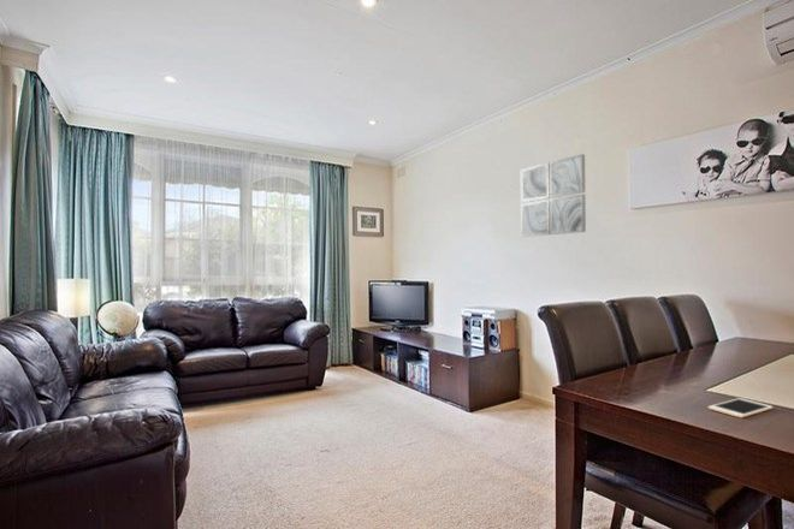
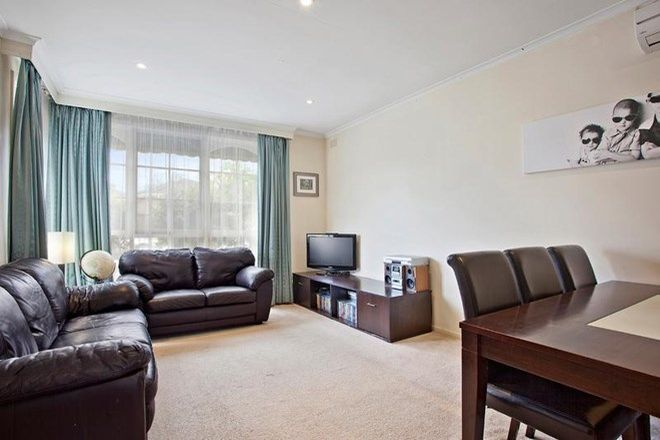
- wall art (550, 197)
- cell phone (740, 406)
